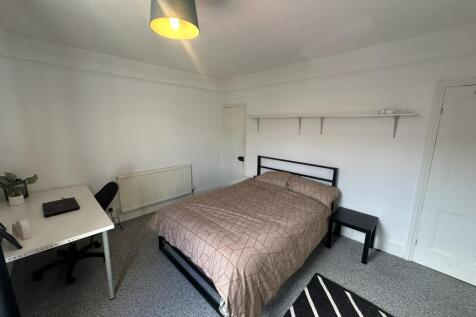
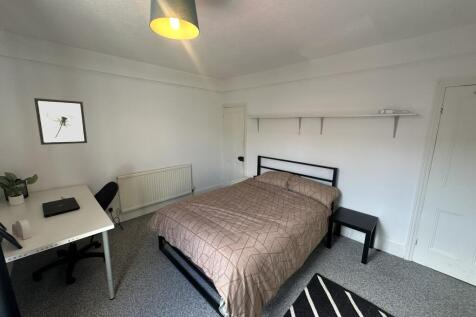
+ wall art (62, 122)
